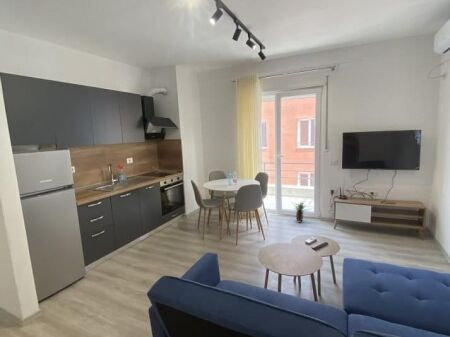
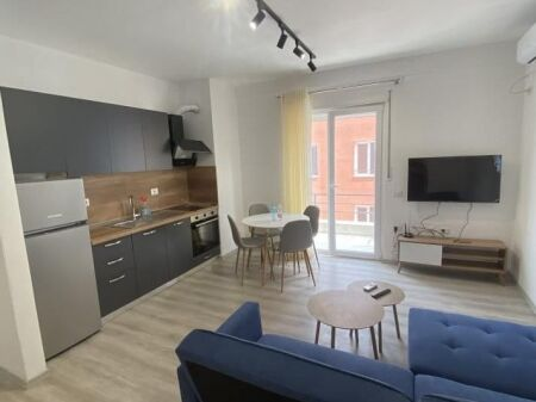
- potted plant (301, 210)
